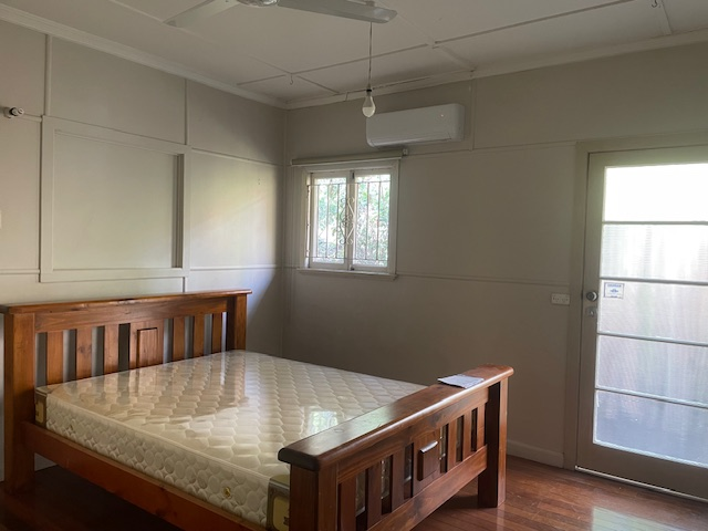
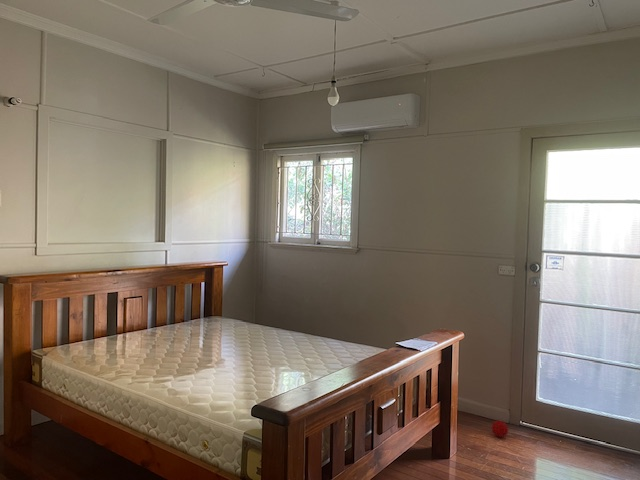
+ ball (499, 428)
